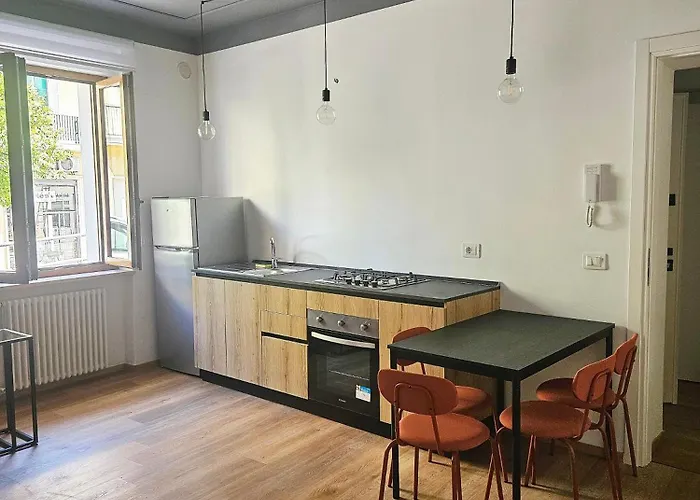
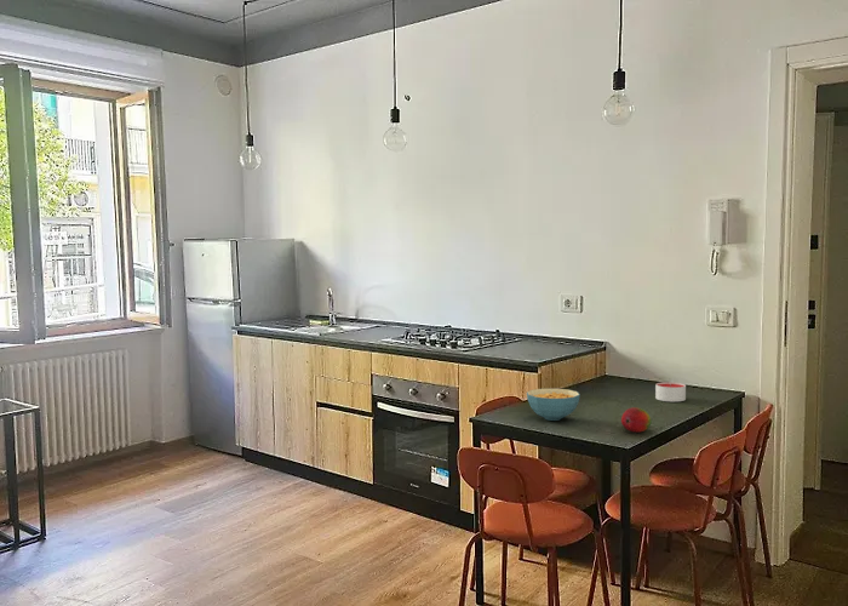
+ fruit (636, 419)
+ cereal bowl (552, 406)
+ candle (670, 390)
